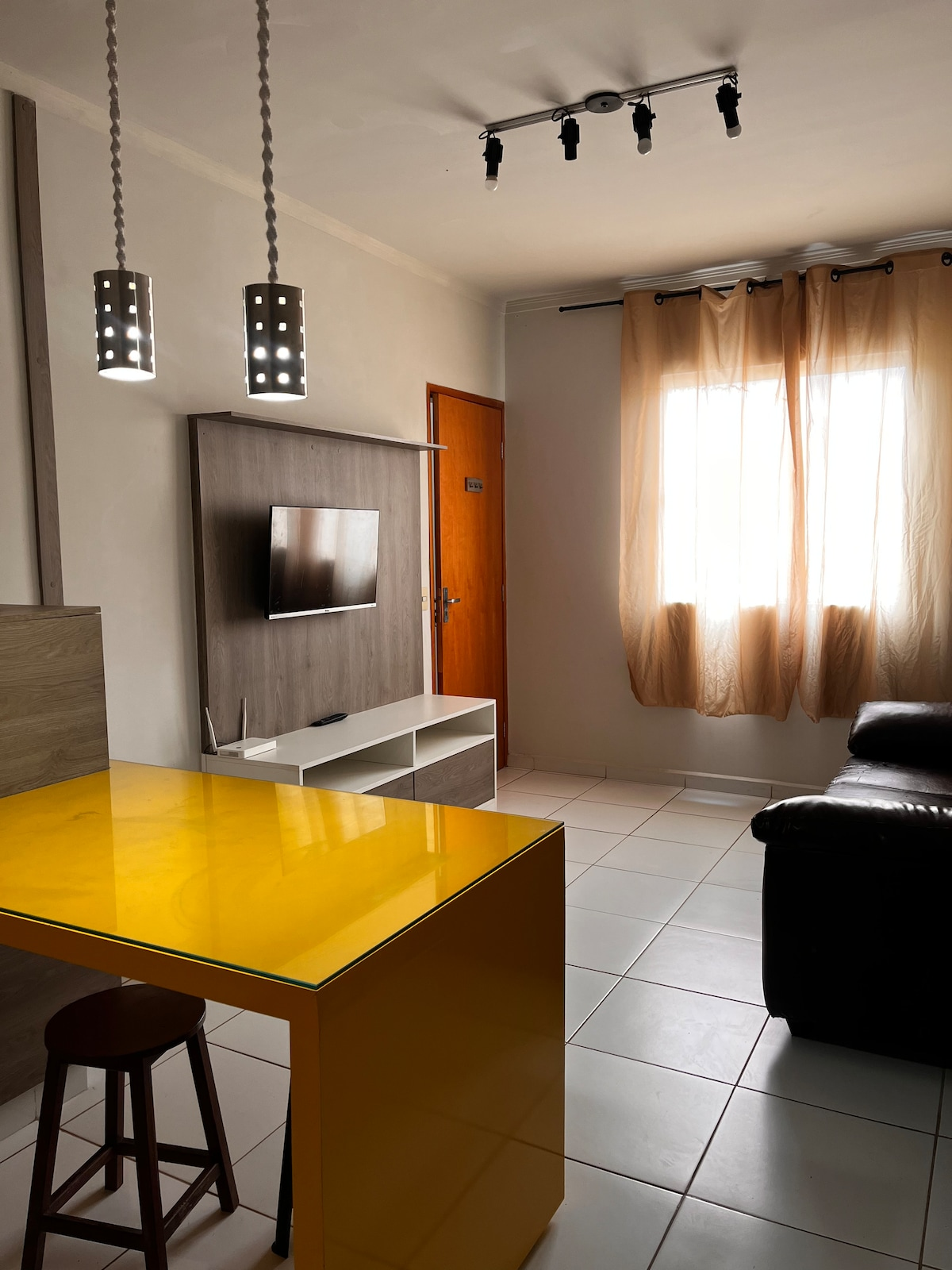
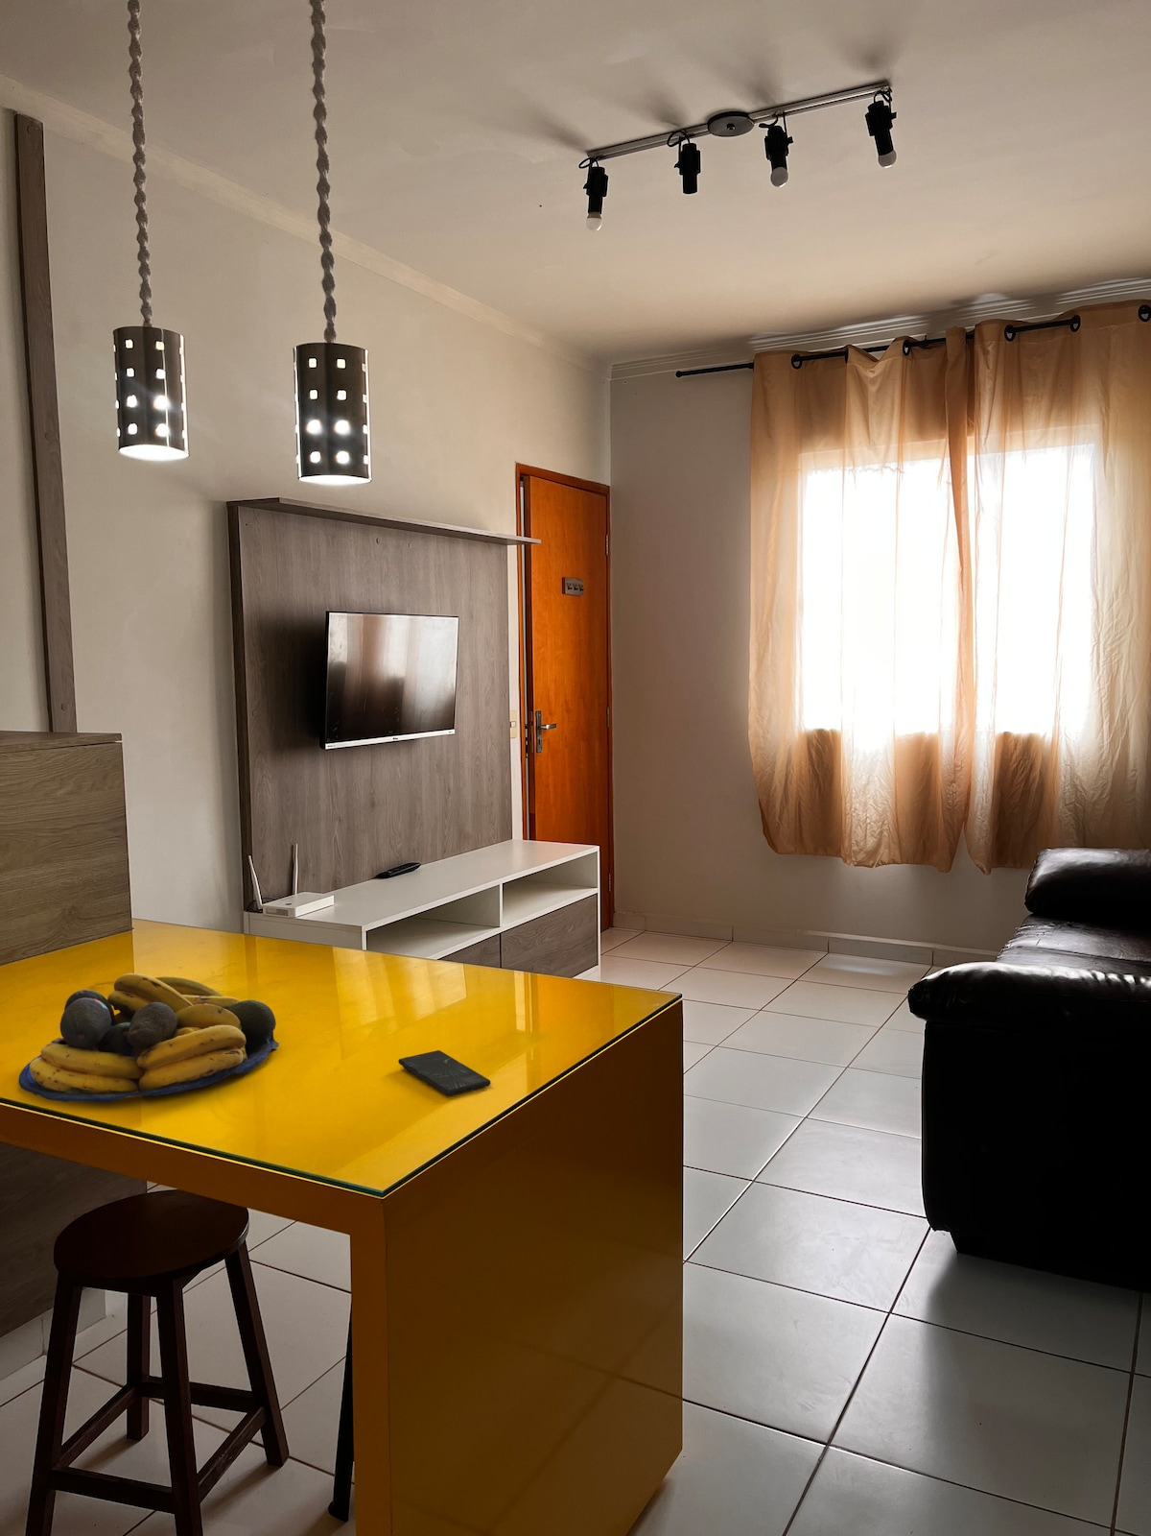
+ fruit bowl (149, 1020)
+ smartphone (444, 1072)
